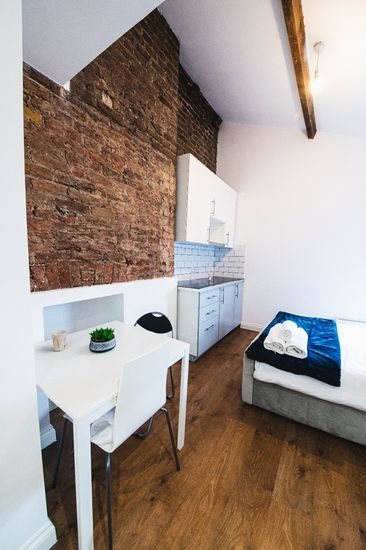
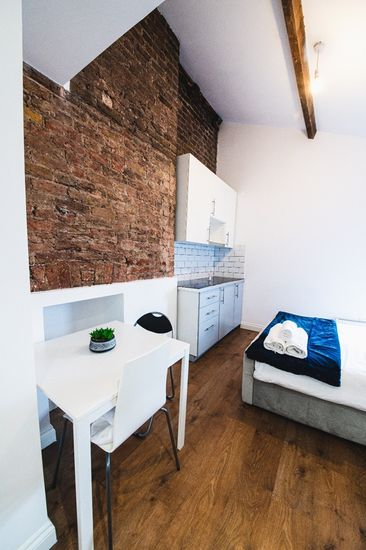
- cup (59, 340)
